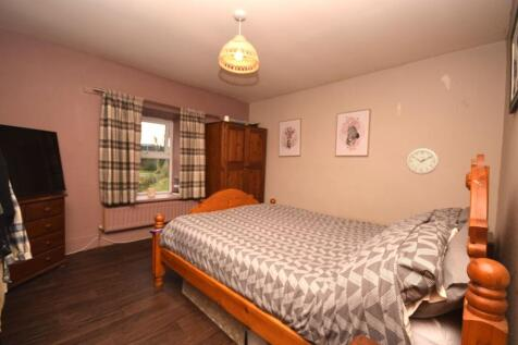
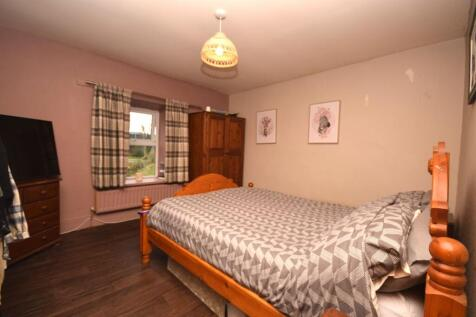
- wall clock (421, 161)
